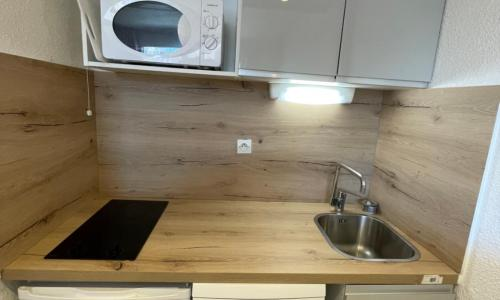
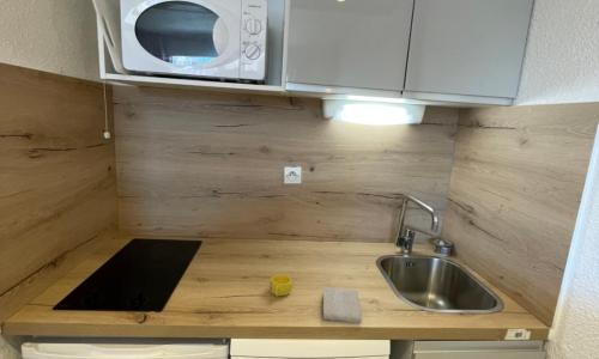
+ washcloth (340, 303)
+ cup (279, 286)
